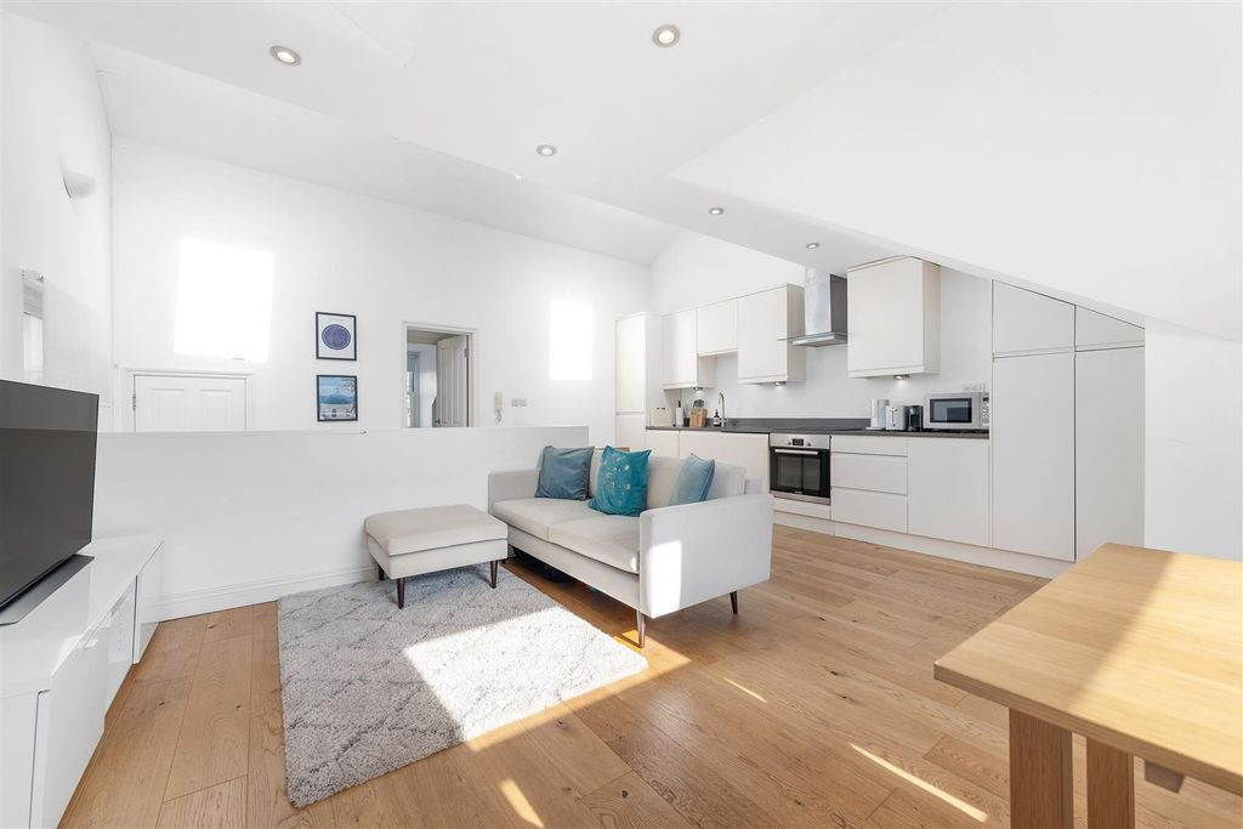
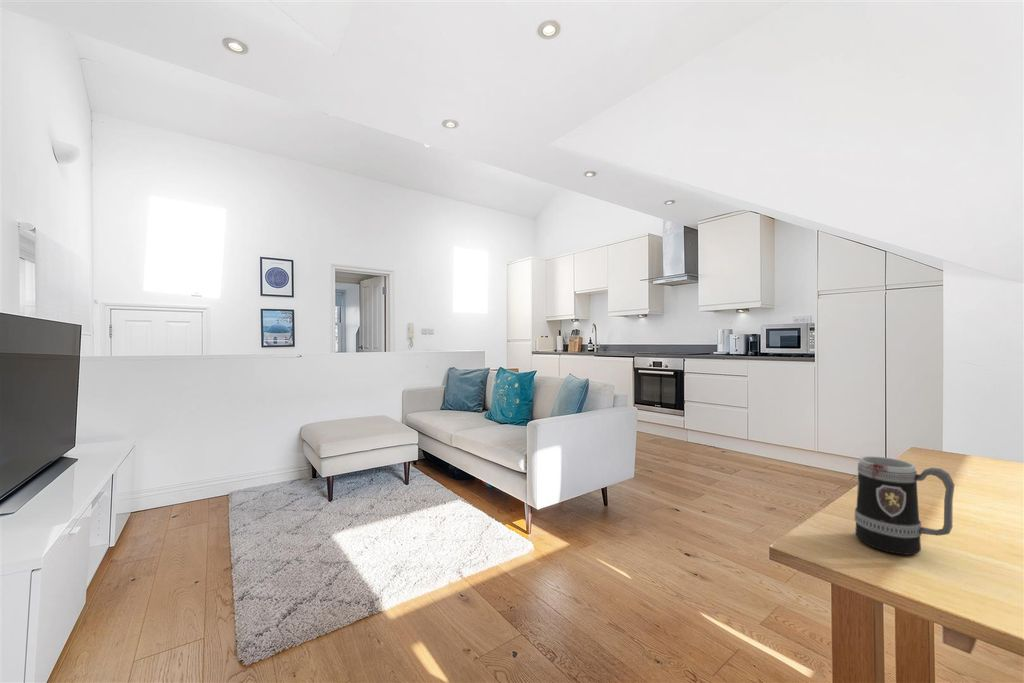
+ mug (901, 504)
